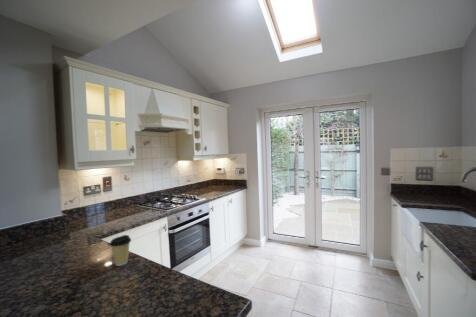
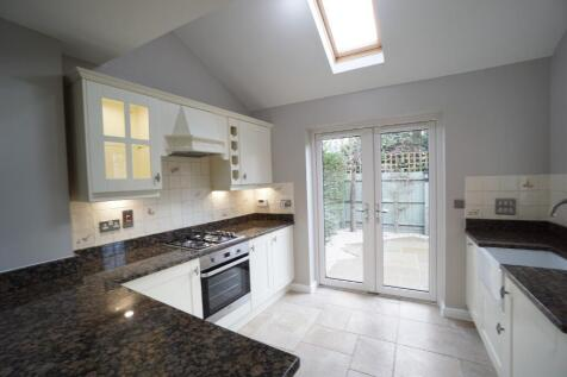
- coffee cup (120, 250)
